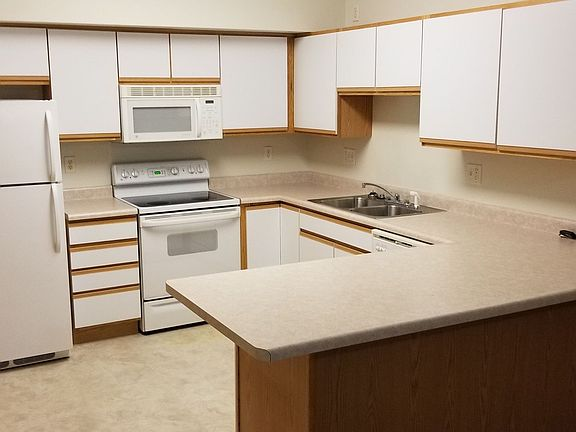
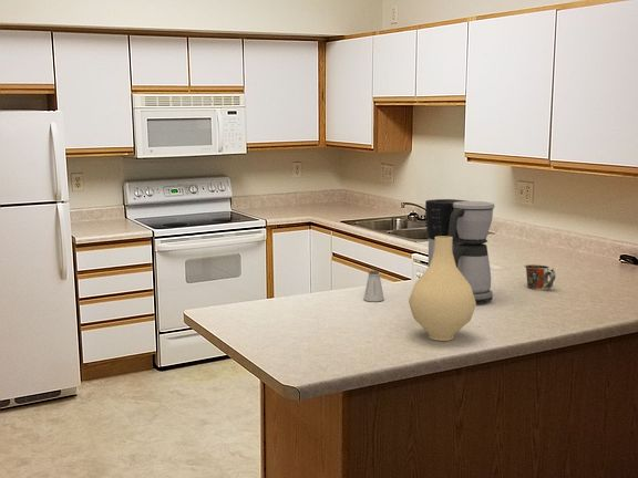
+ saltshaker (373, 284)
+ coffee maker (454, 249)
+ vase (442, 288)
+ mug (539, 277)
